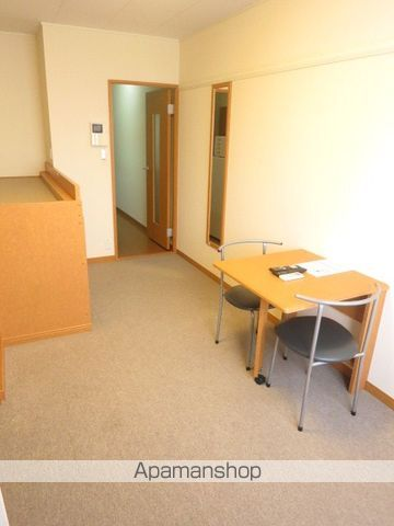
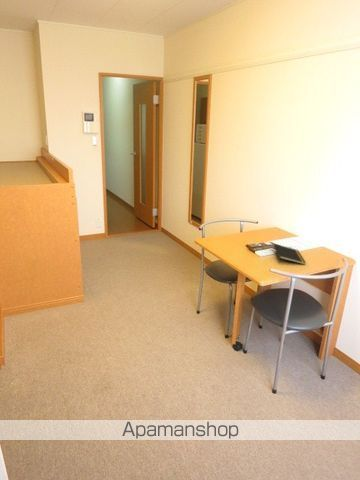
+ notepad (289, 253)
